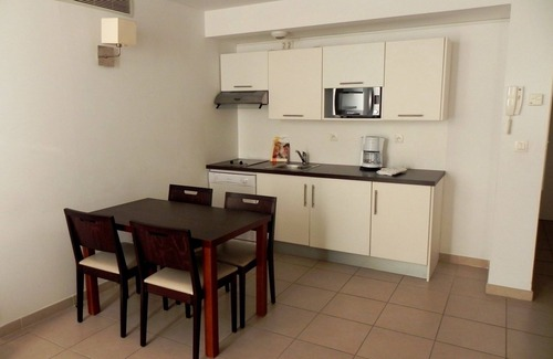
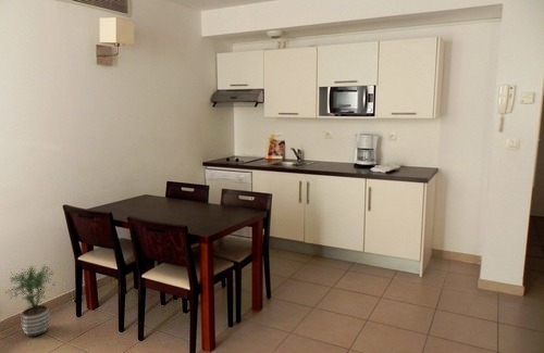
+ potted plant (33, 301)
